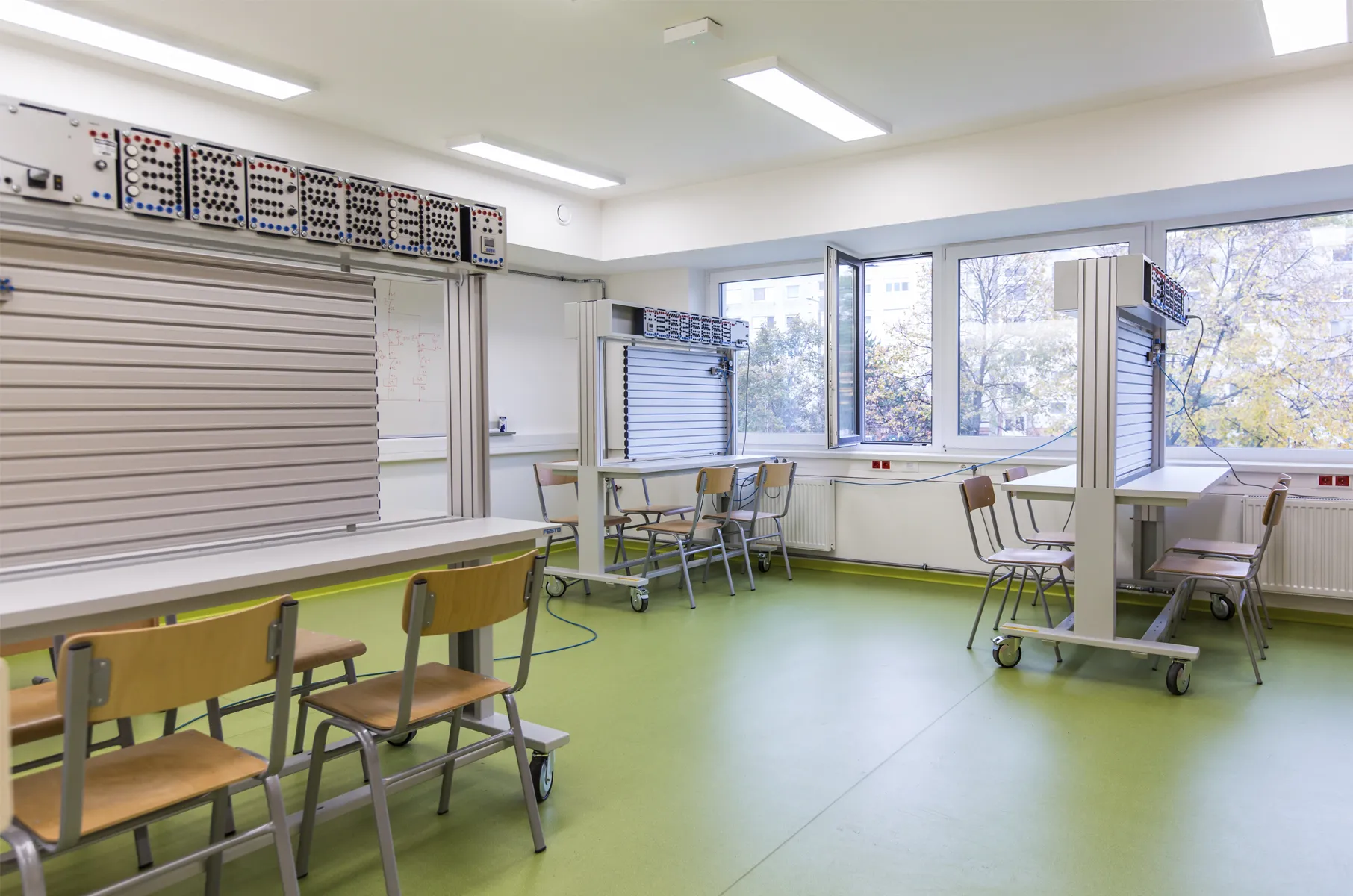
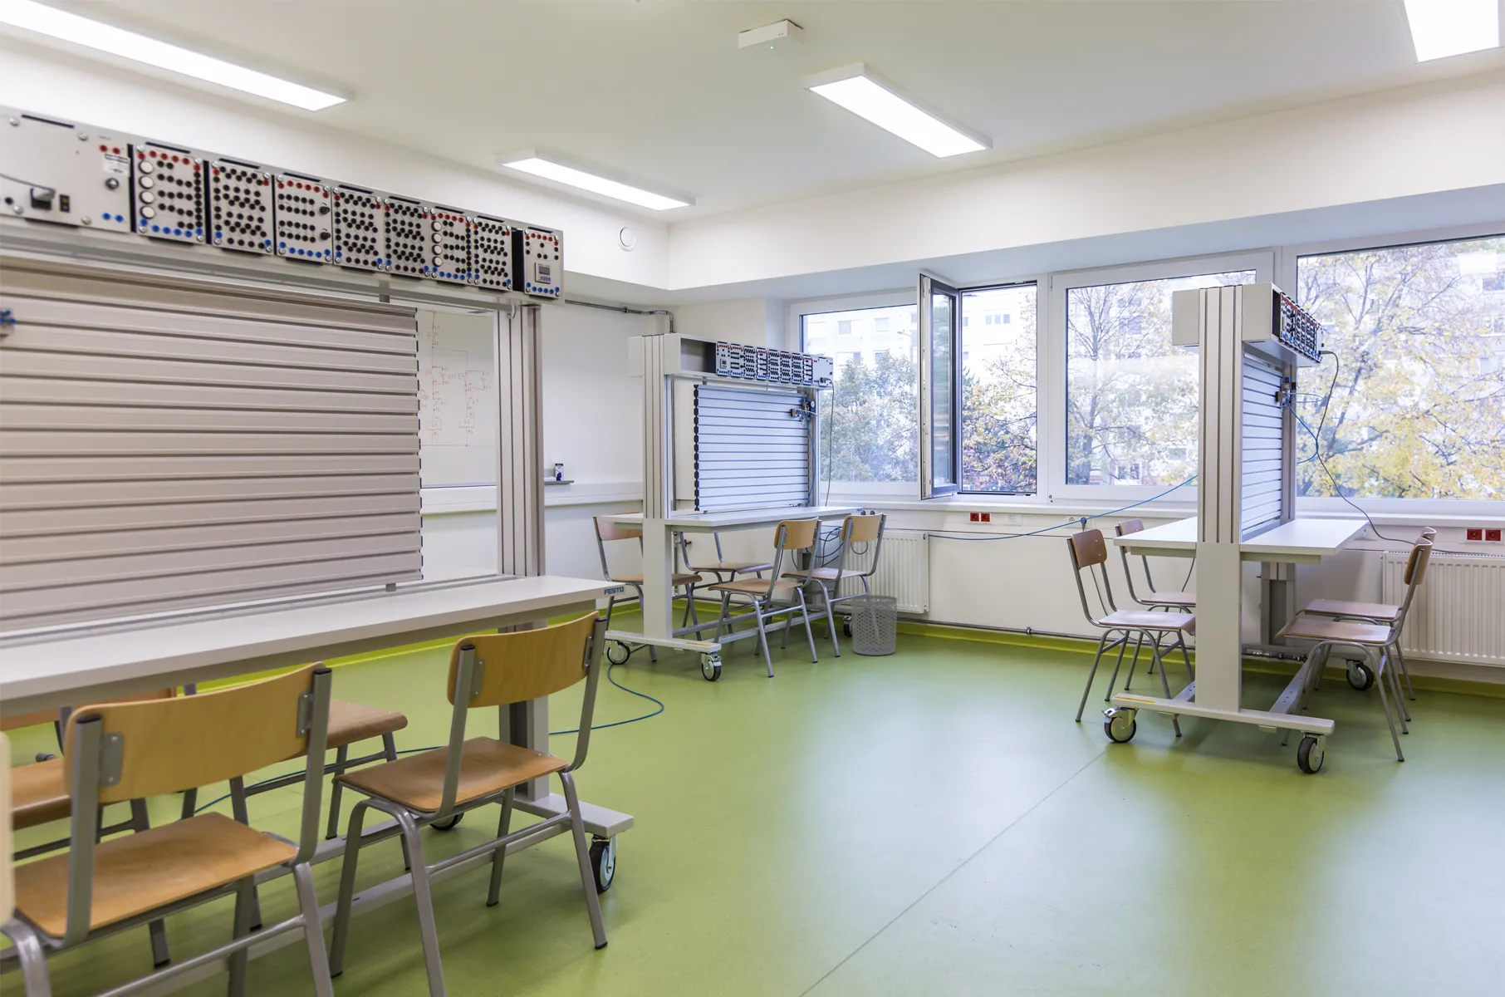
+ waste bin (874, 624)
